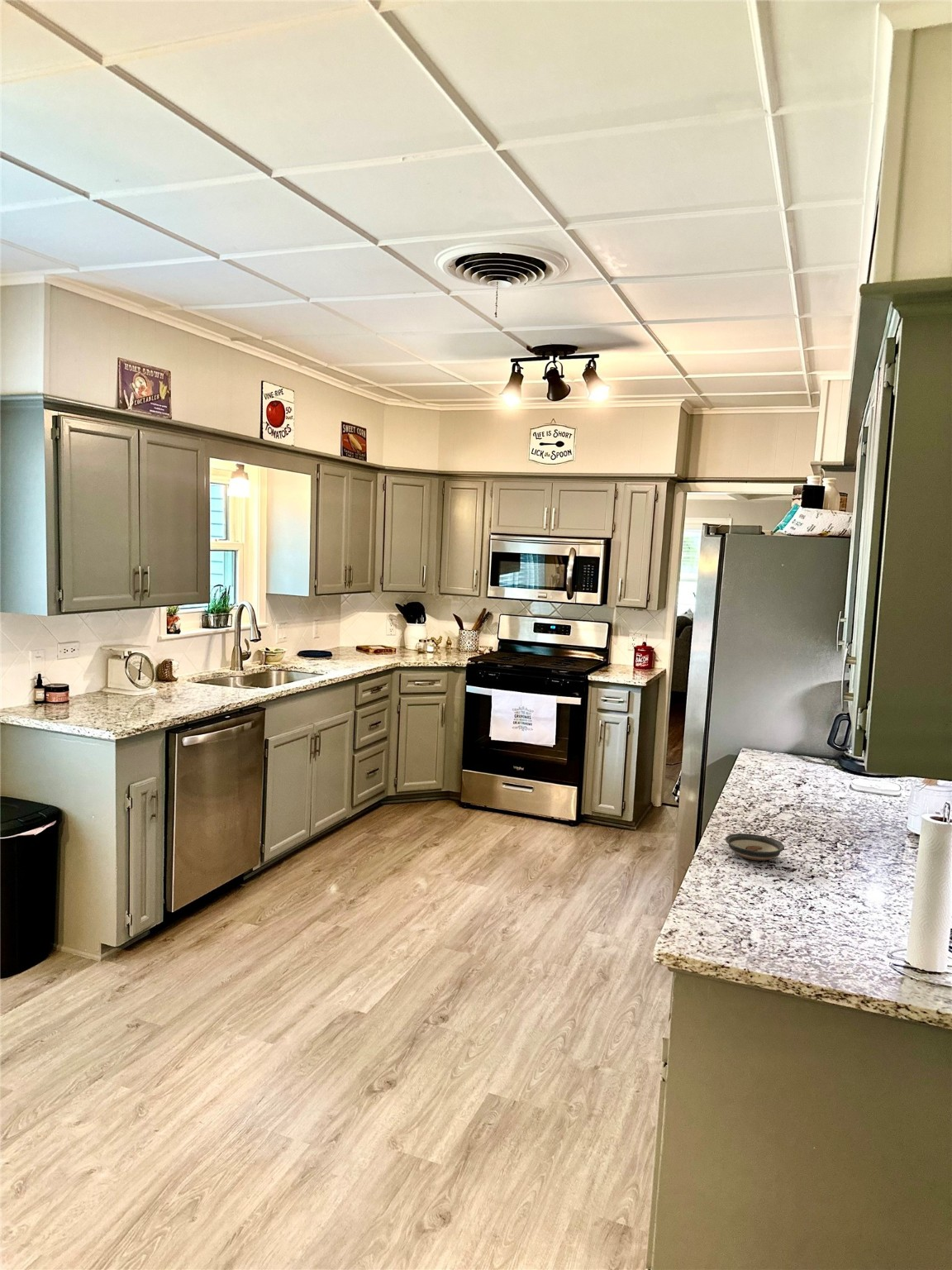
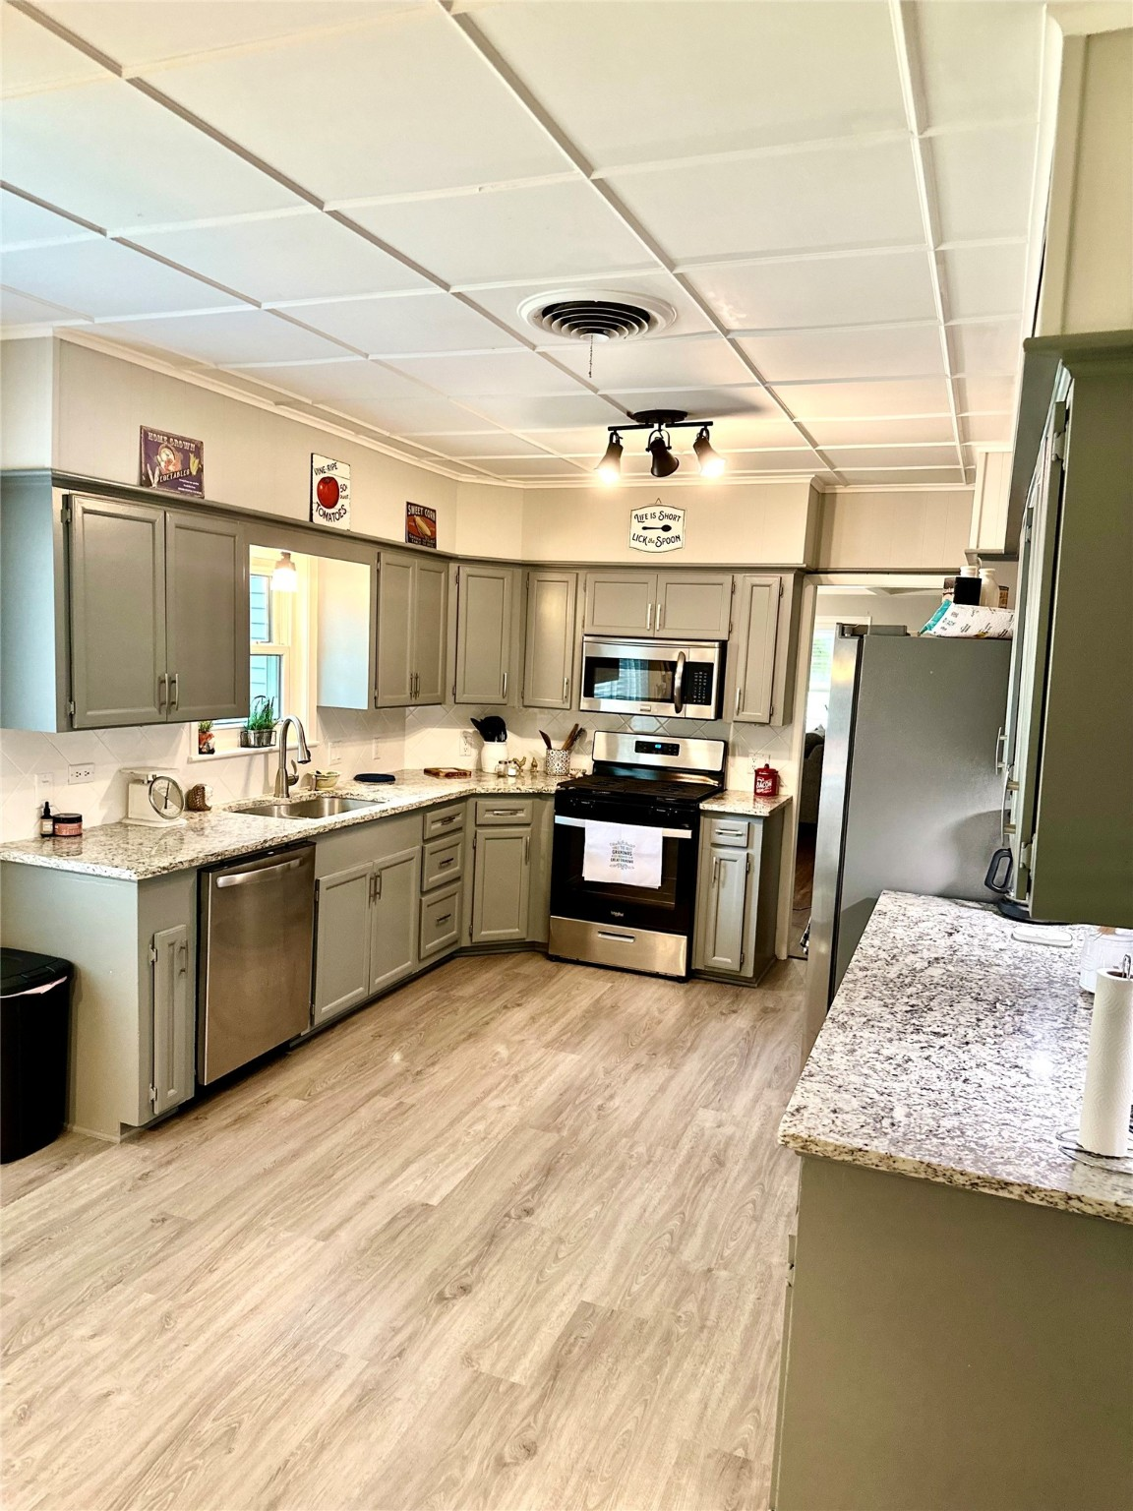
- saucer (754, 848)
